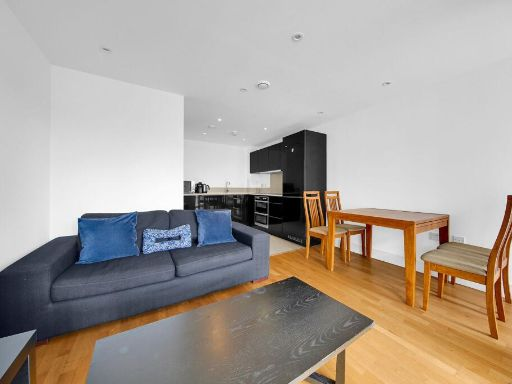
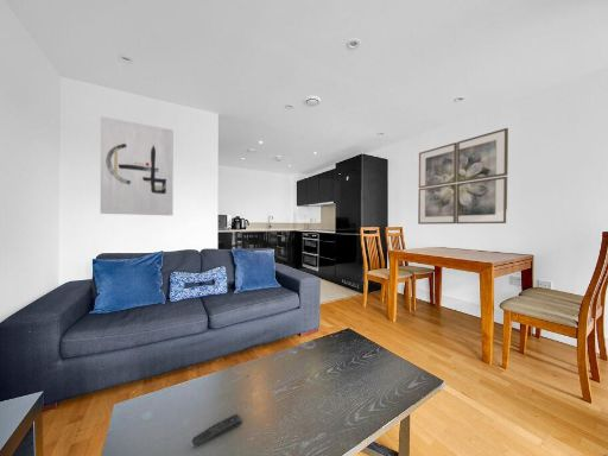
+ wall art (139, 169)
+ remote control (216, 430)
+ wall art (456, 182)
